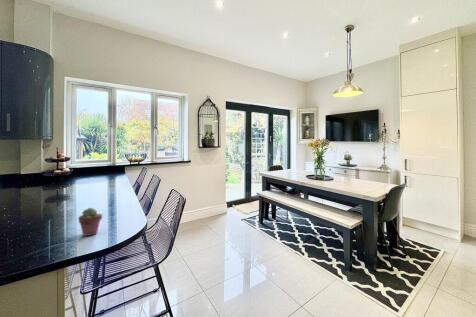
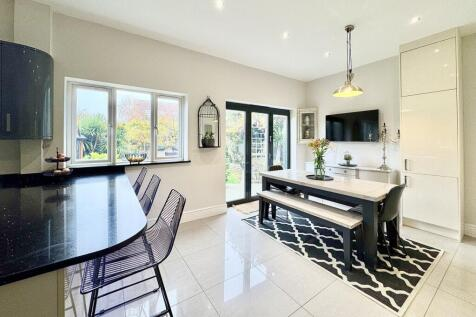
- potted succulent (90, 220)
